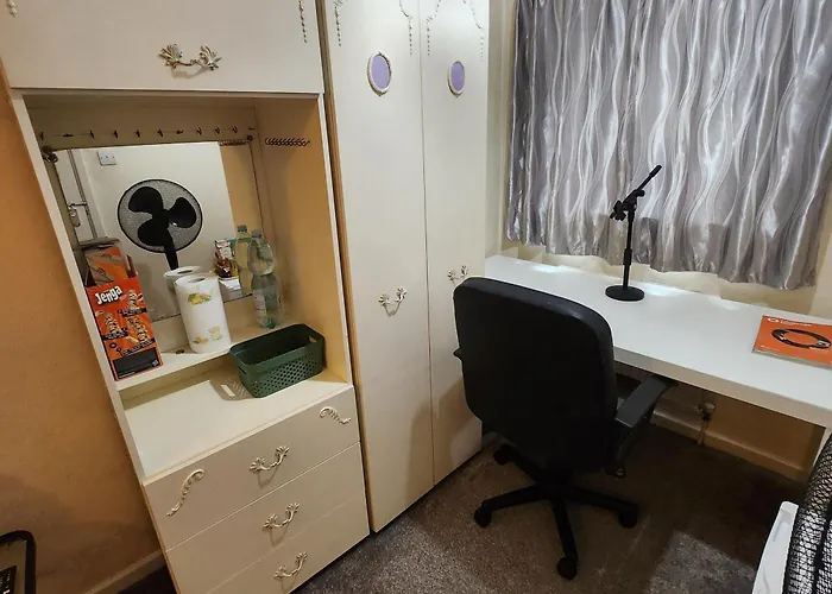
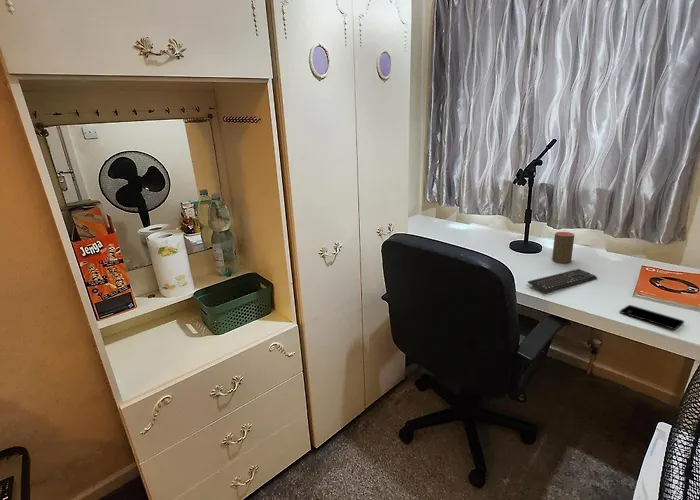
+ cup (563, 247)
+ smartphone (650, 316)
+ keyboard (562, 279)
